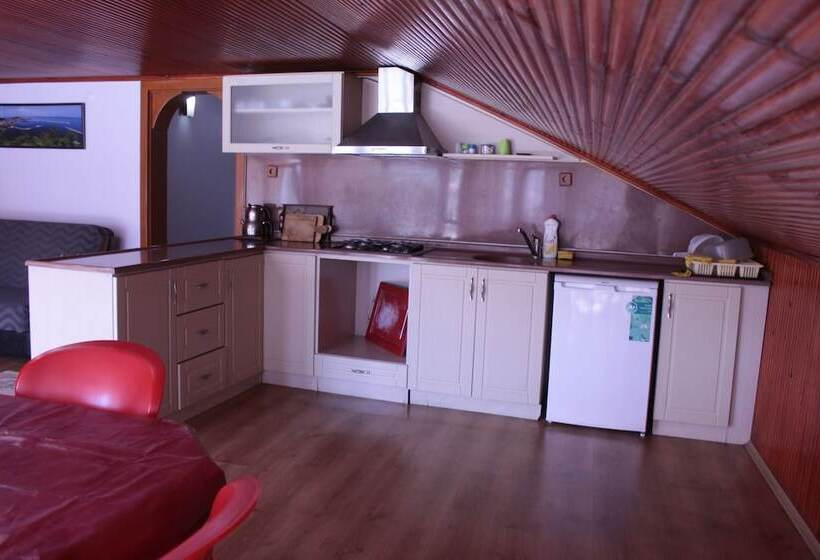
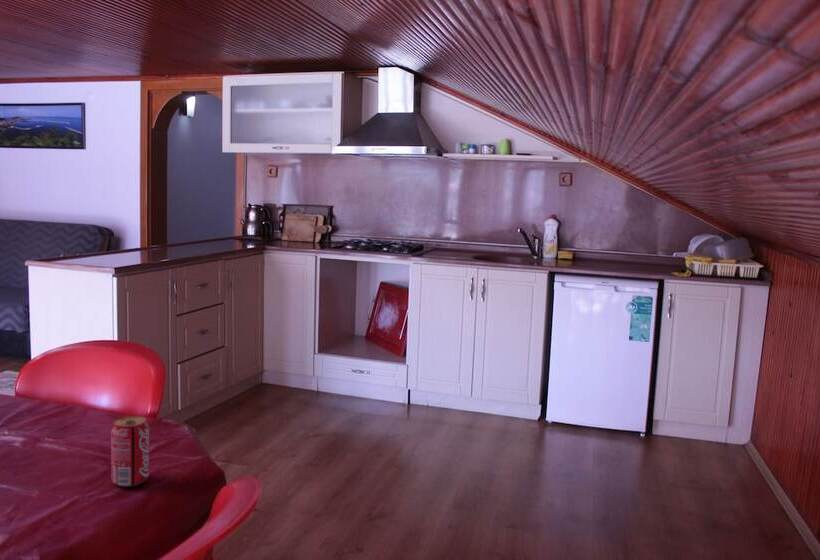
+ beverage can (130, 451)
